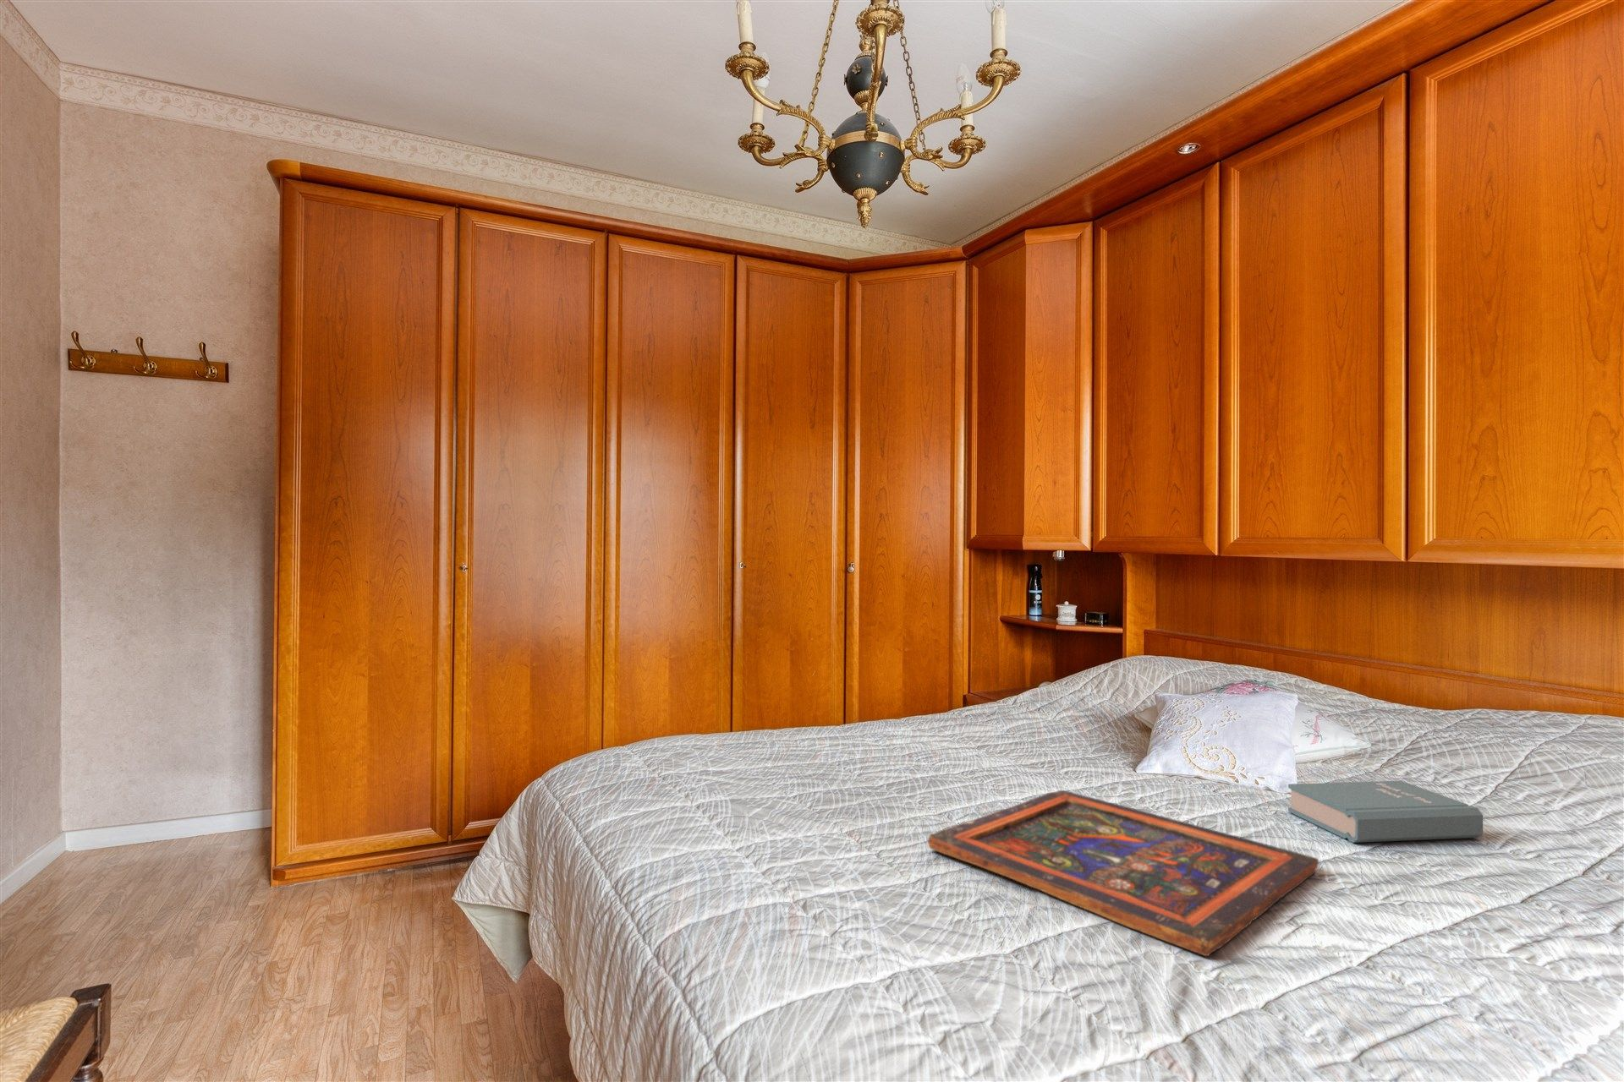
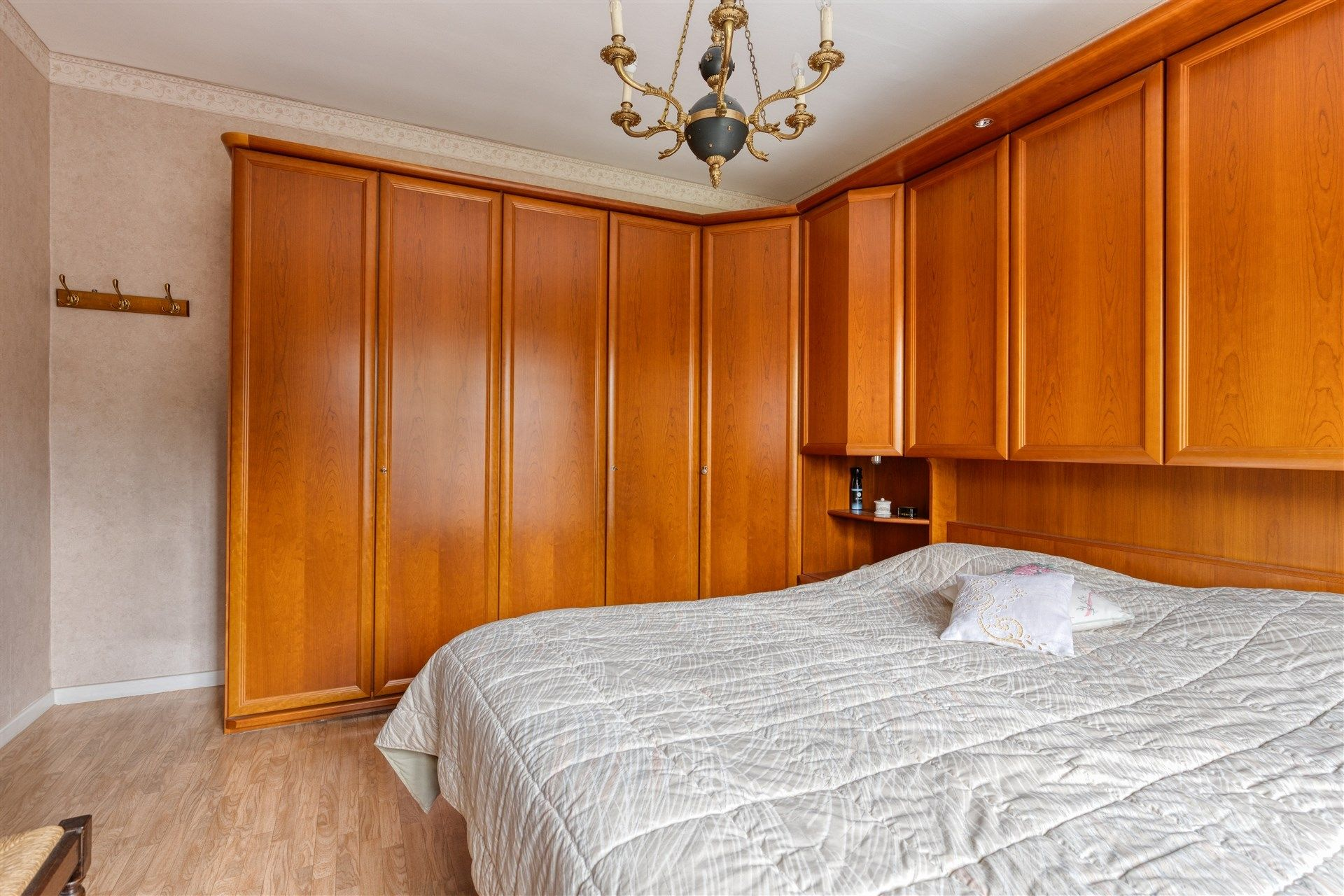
- book (1380, 810)
- painted panel (1115, 853)
